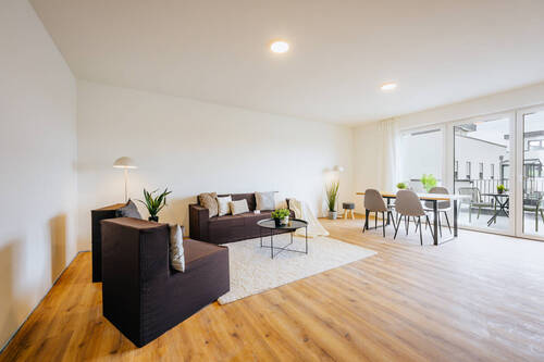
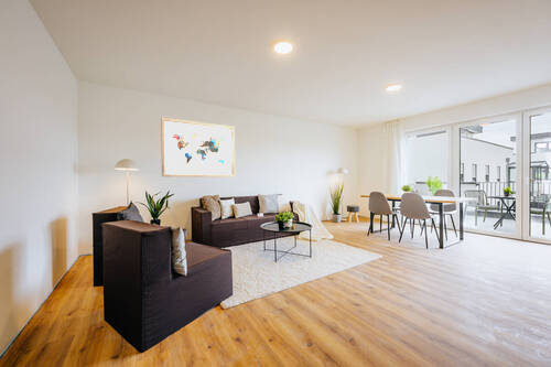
+ wall art (201, 150)
